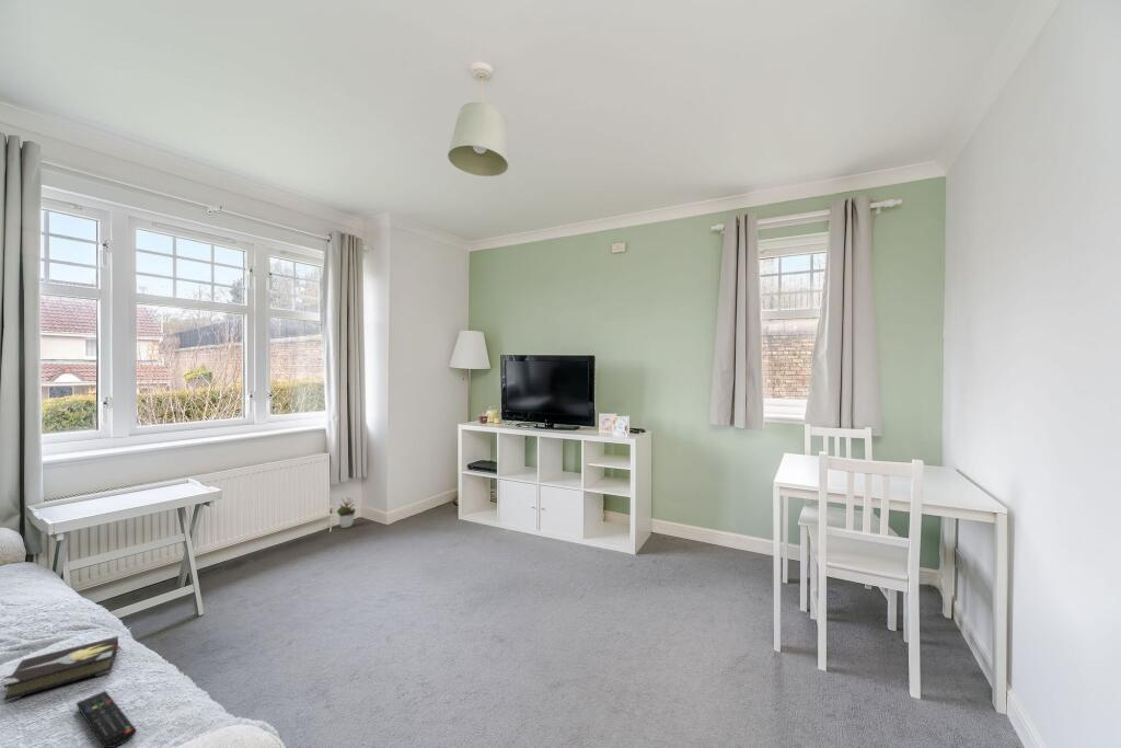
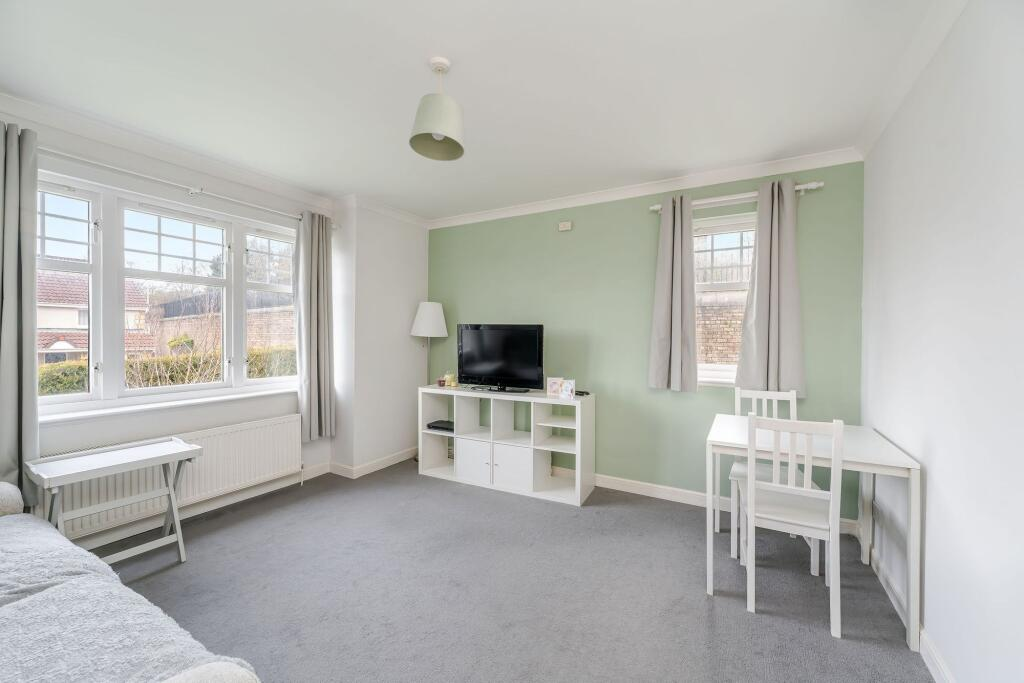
- hardback book (66, 664)
- remote control (105, 718)
- decorative plant (346, 511)
